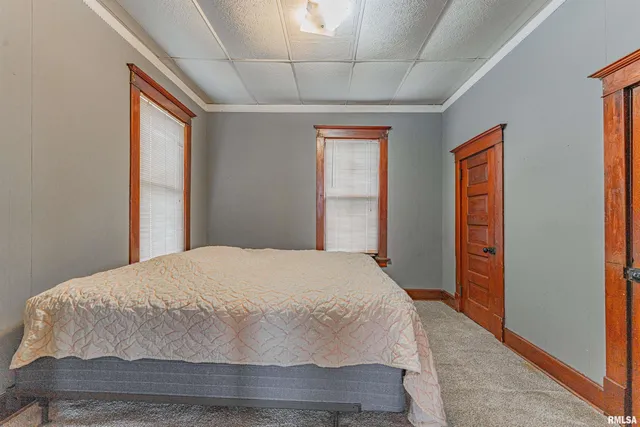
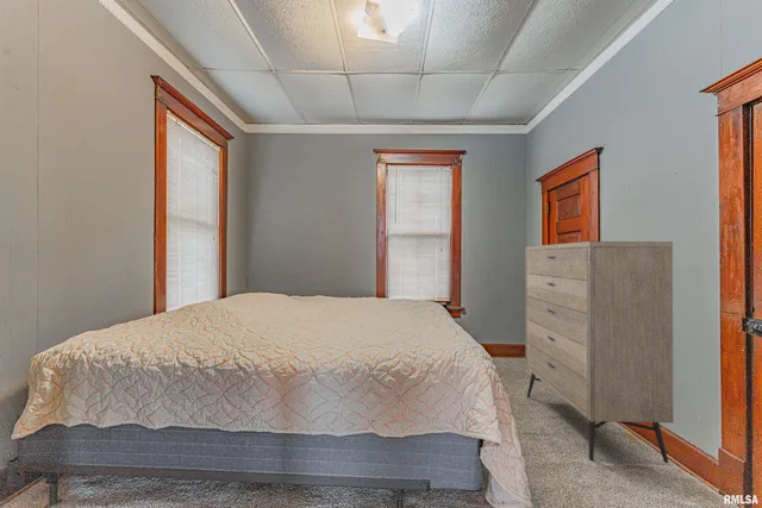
+ dresser (583, 333)
